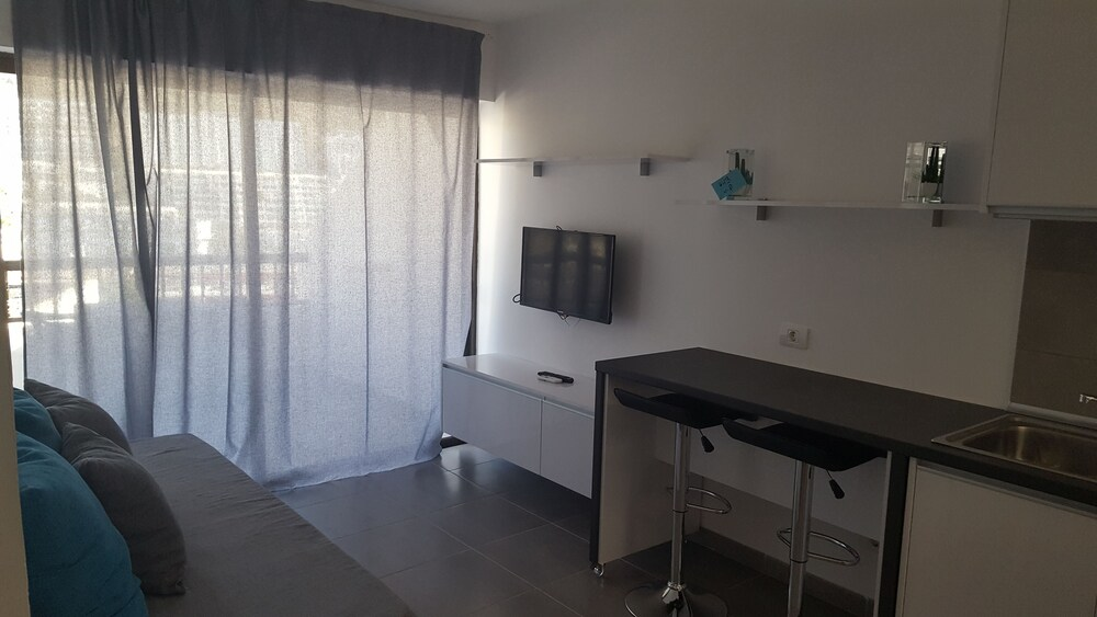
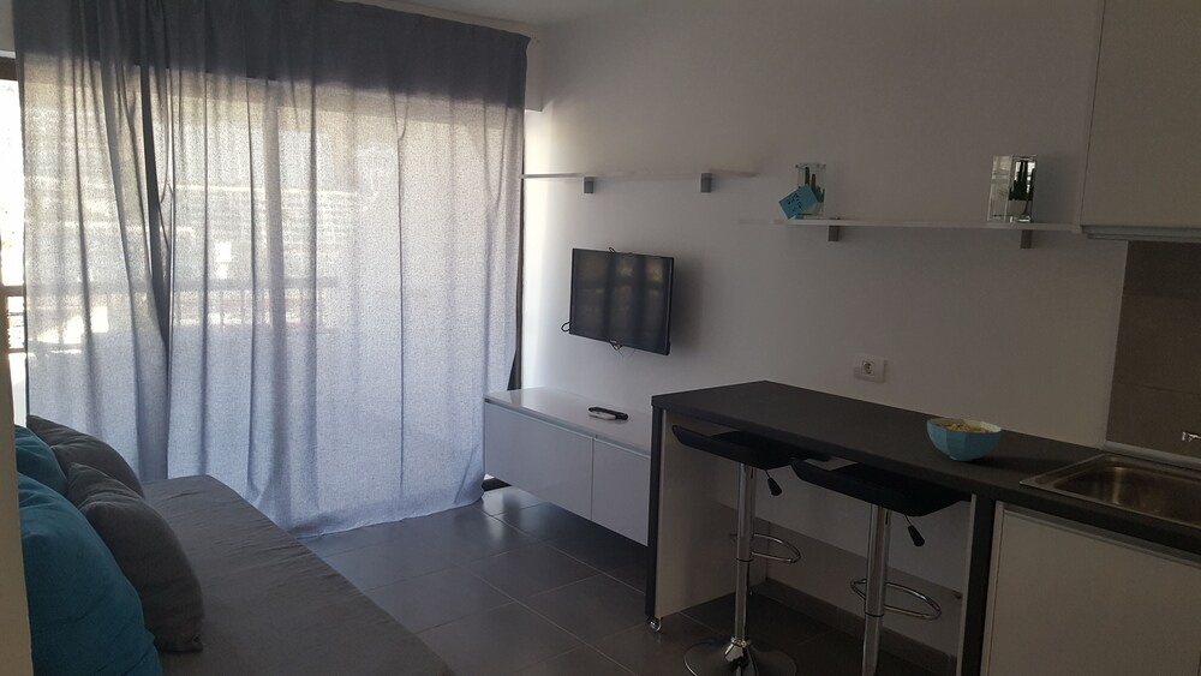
+ cereal bowl (962, 441)
